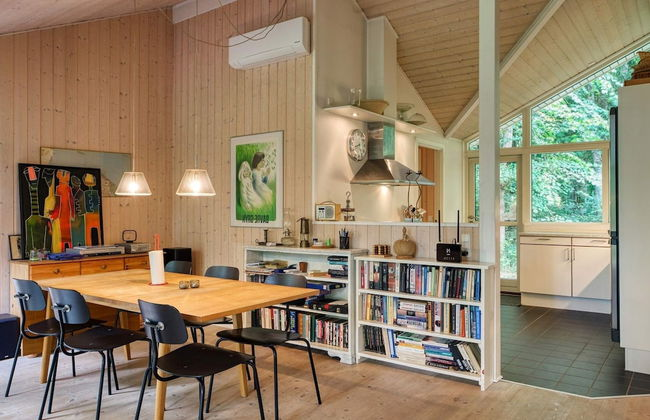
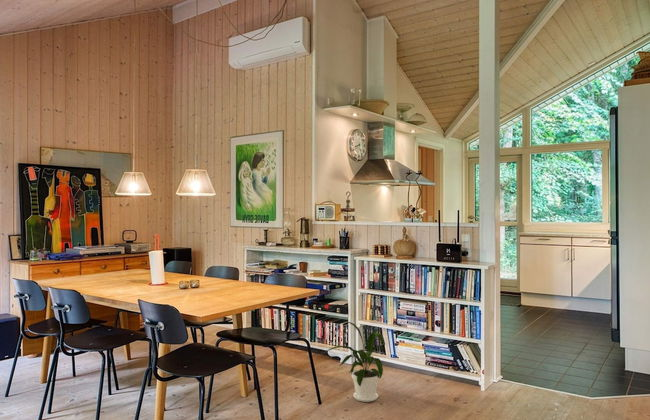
+ house plant (363, 360)
